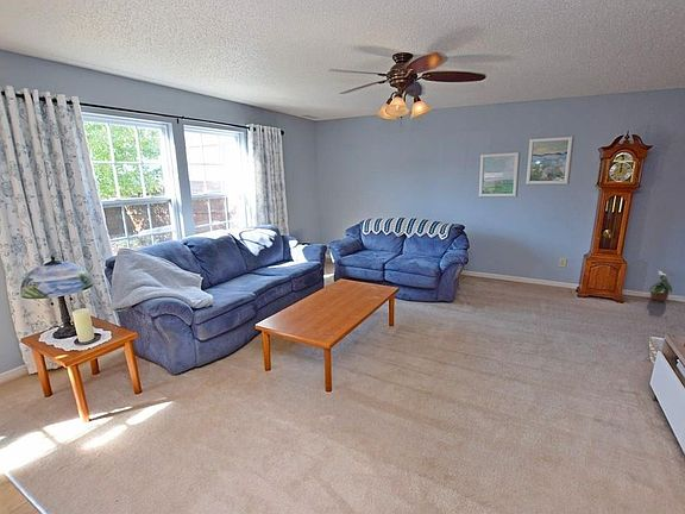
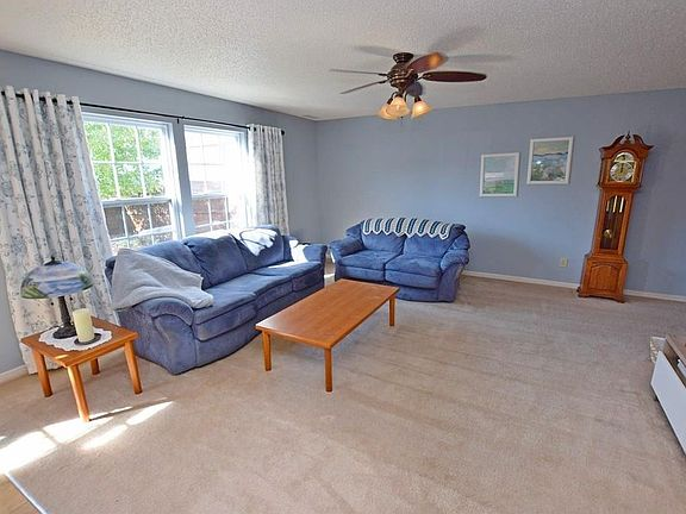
- potted plant (661, 284)
